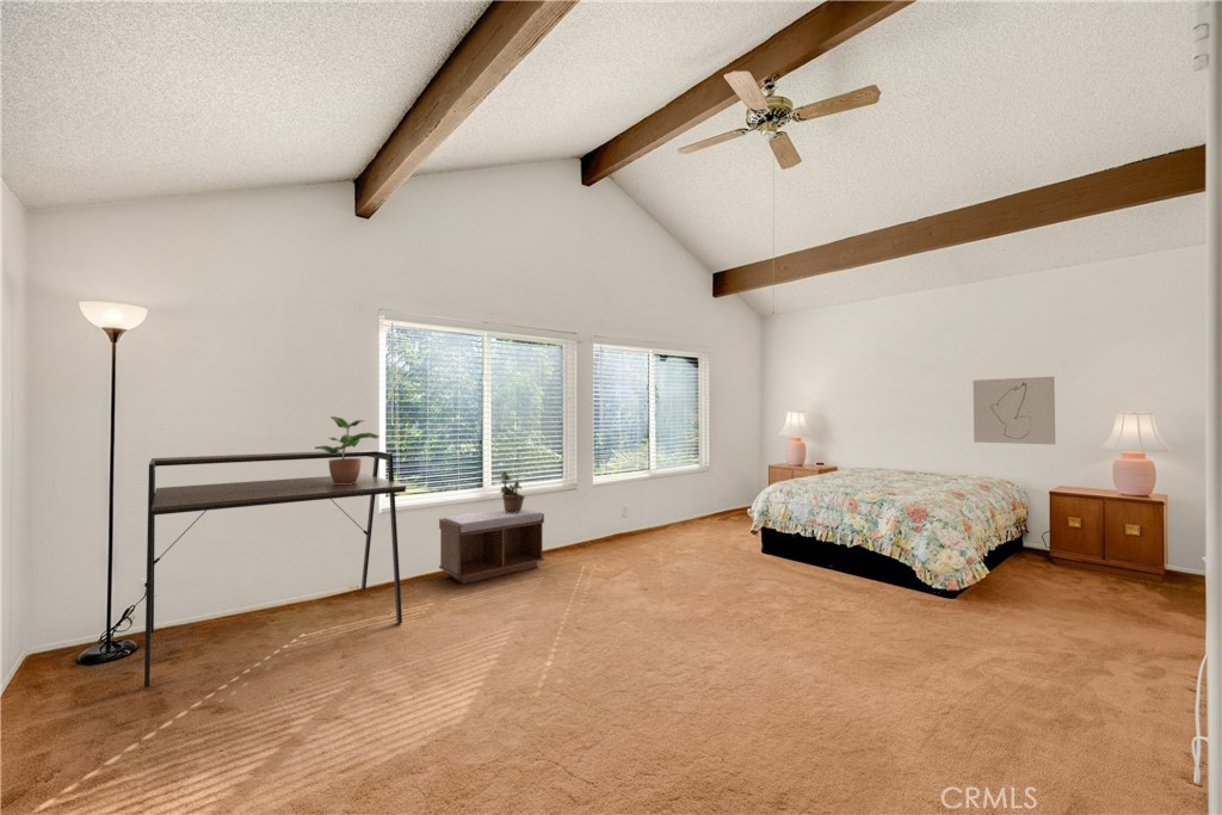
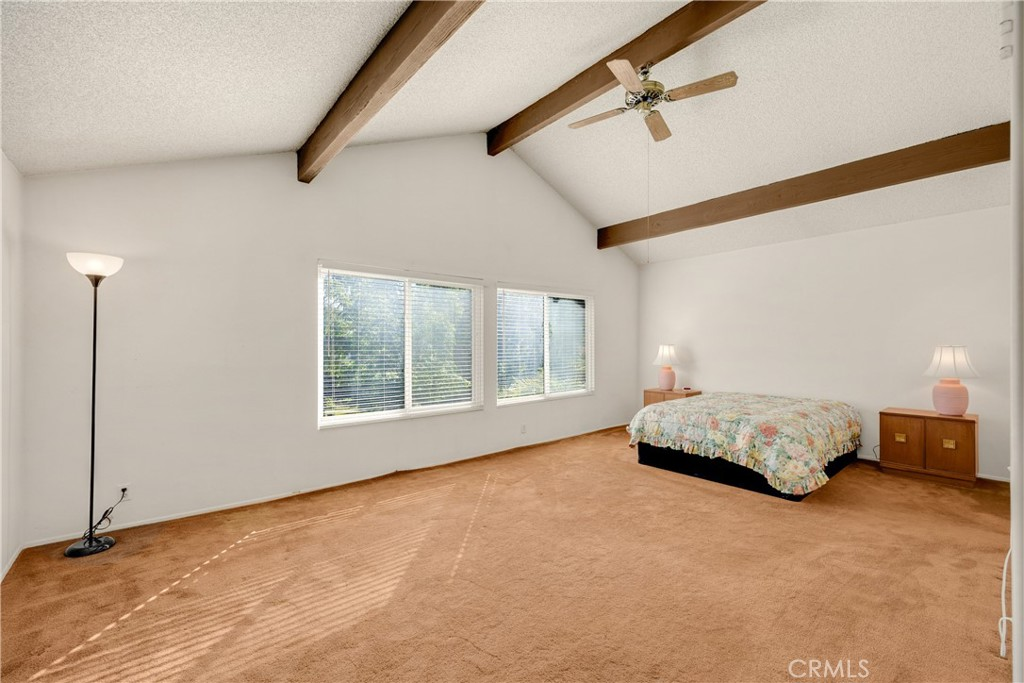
- wall art (1012, 410)
- bench (493, 542)
- desk (271, 504)
- potted plant (513, 489)
- potted plant (346, 446)
